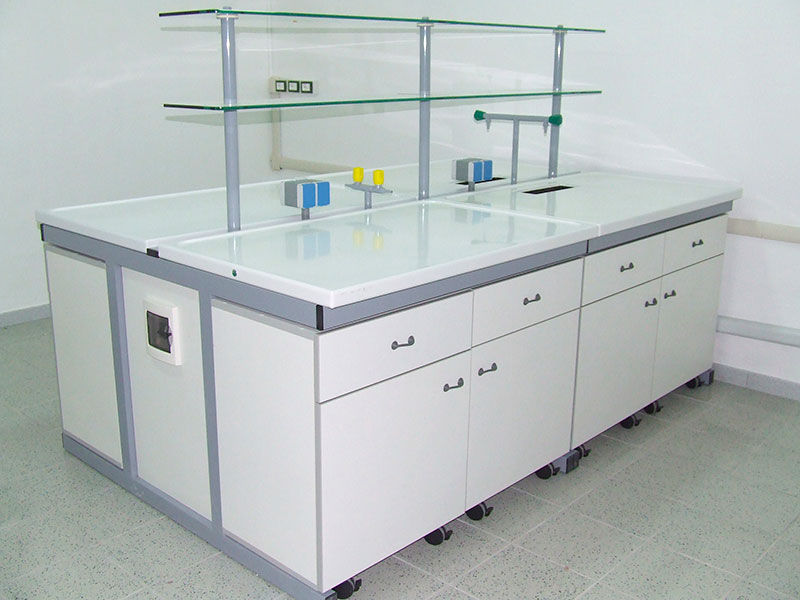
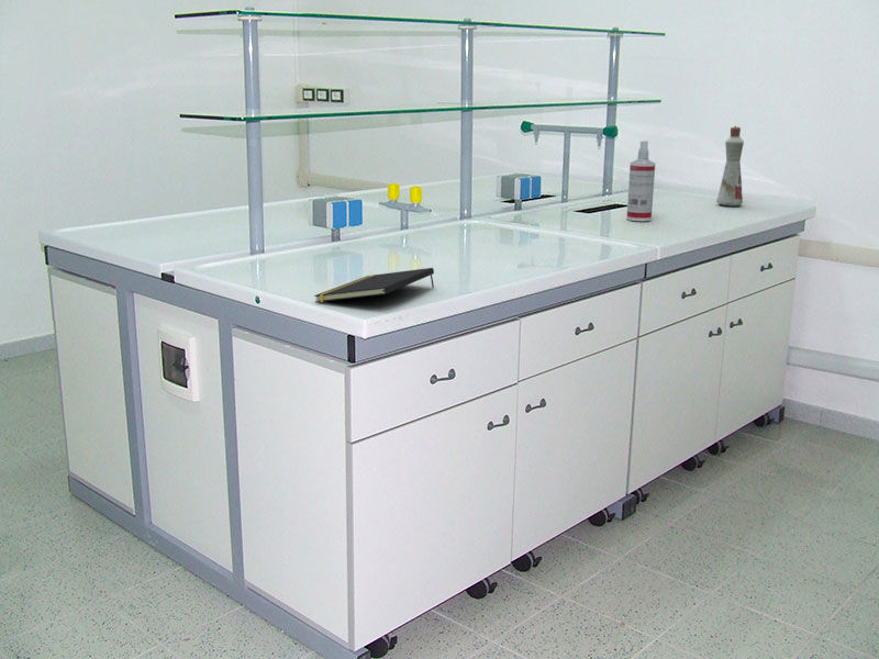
+ notepad (376, 283)
+ bottle (732, 165)
+ spray bottle (641, 180)
